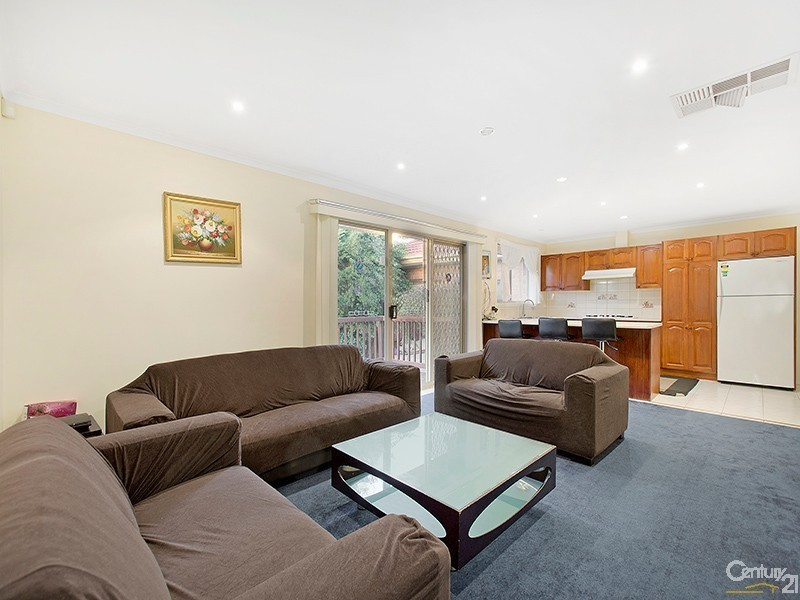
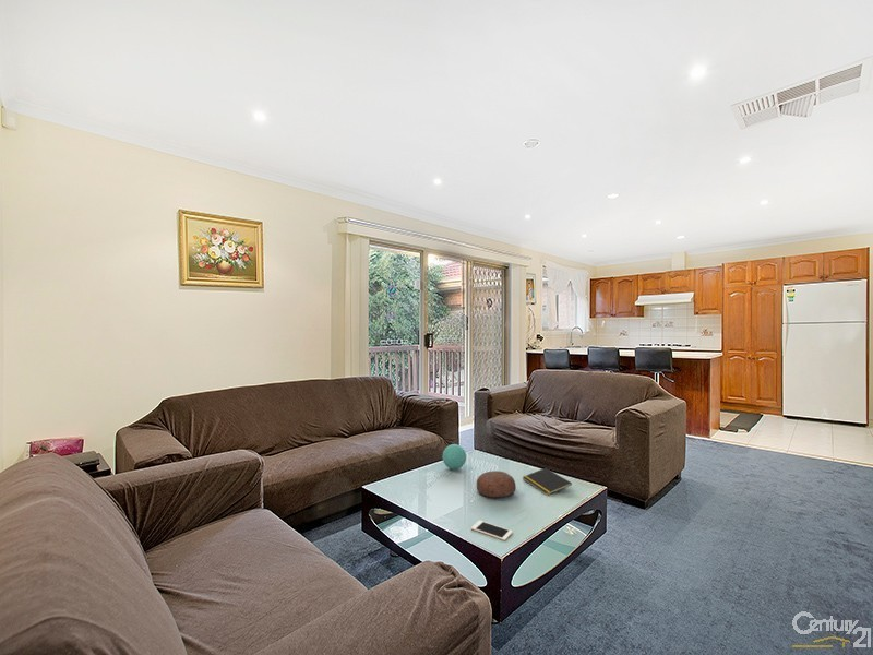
+ decorative bowl (495, 483)
+ decorative ball (454, 456)
+ notepad (546, 480)
+ cell phone (491, 529)
